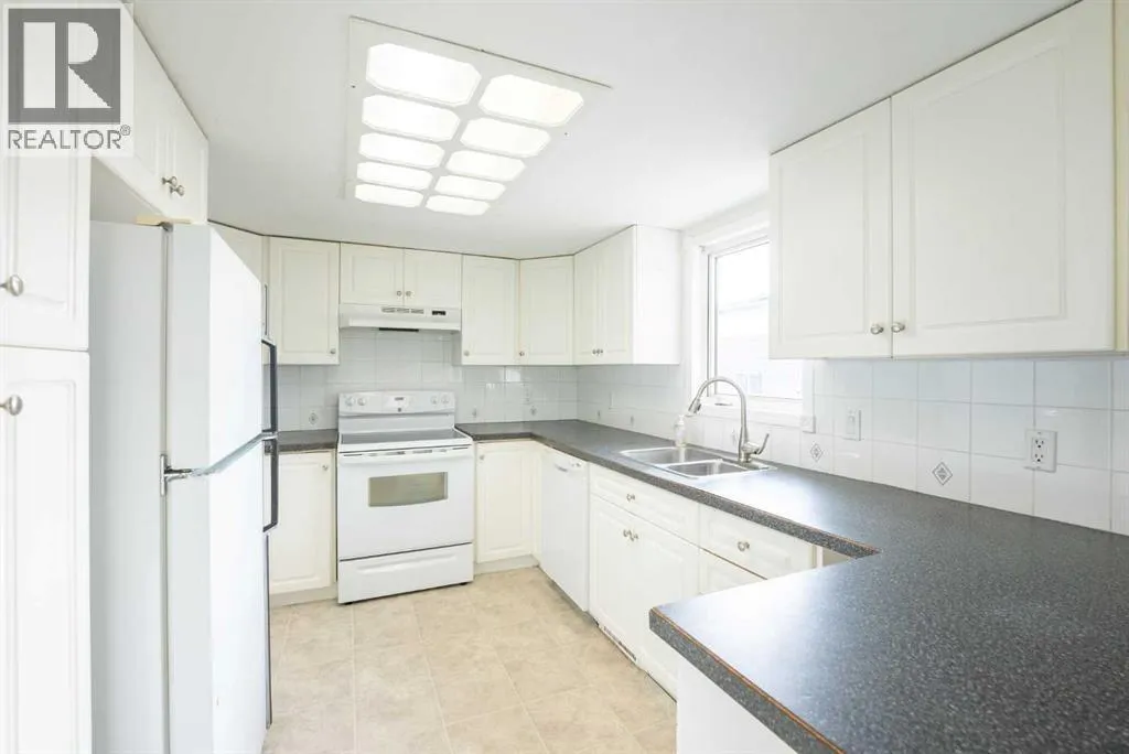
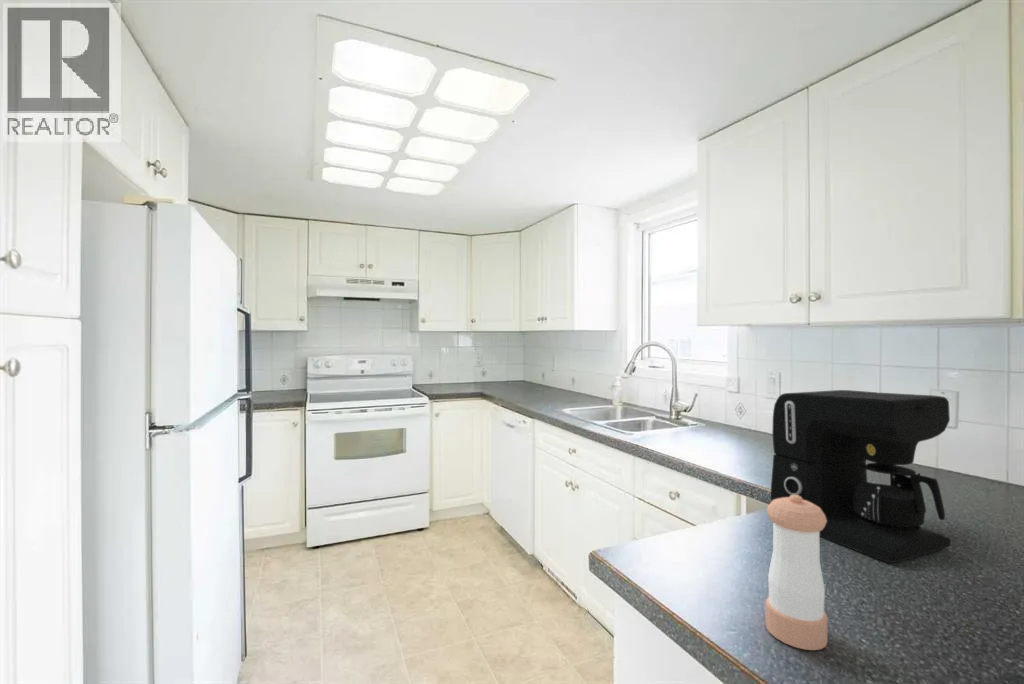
+ pepper shaker (795, 564)
+ coffee maker (859, 463)
